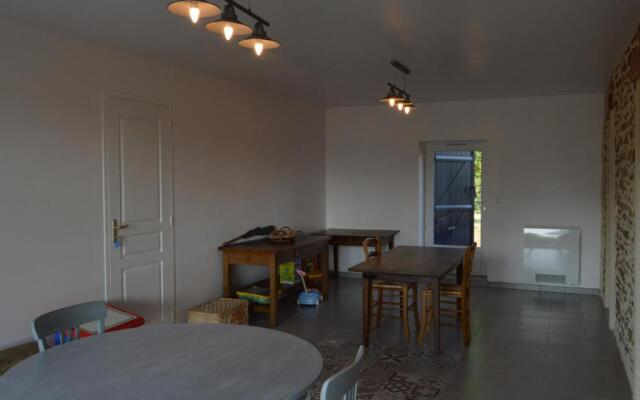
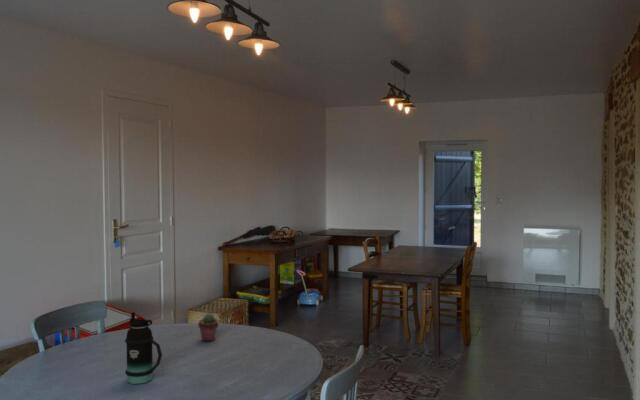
+ bottle (144, 346)
+ potted succulent (208, 326)
